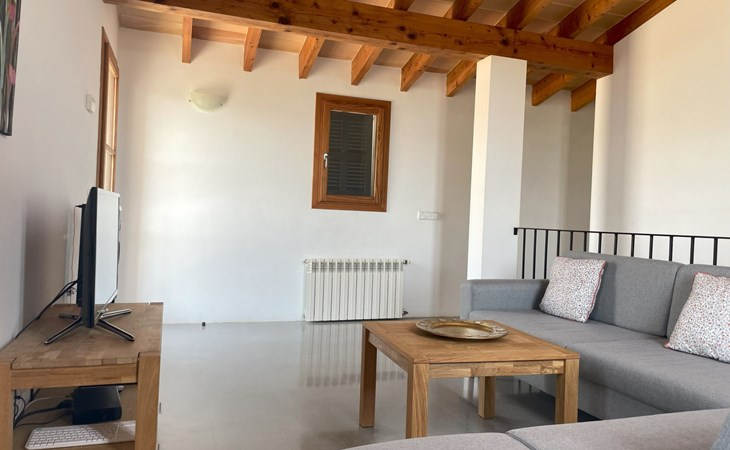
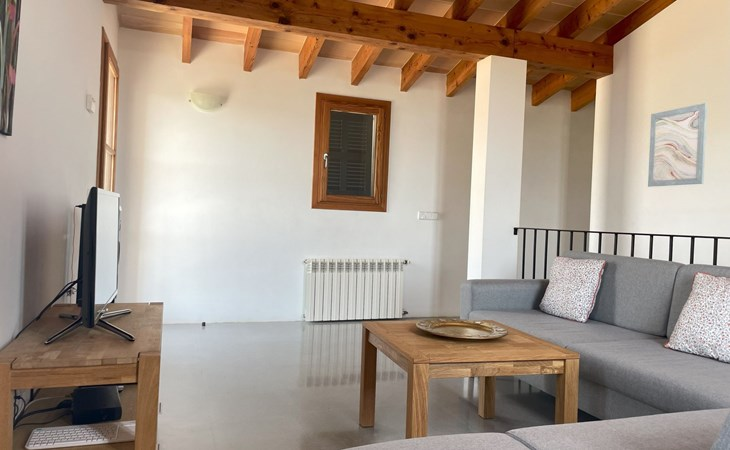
+ wall art (675, 147)
